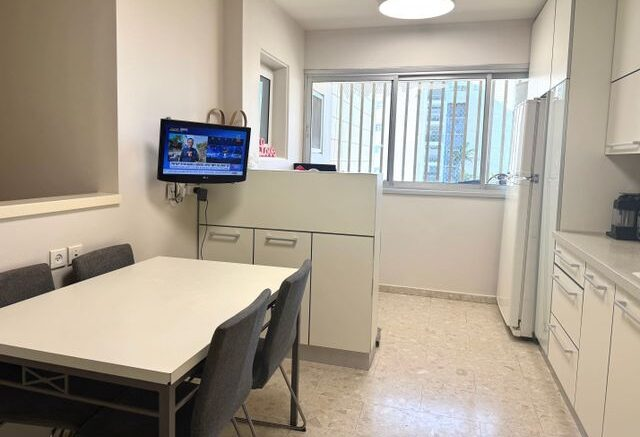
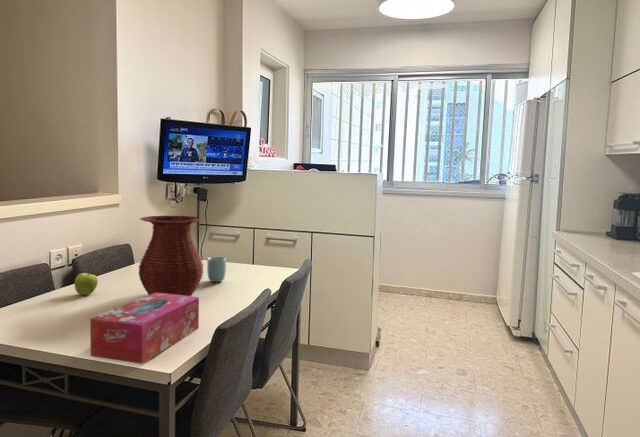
+ vase (171, 258)
+ tissue box (149, 323)
+ fruit (86, 283)
+ cup (216, 269)
